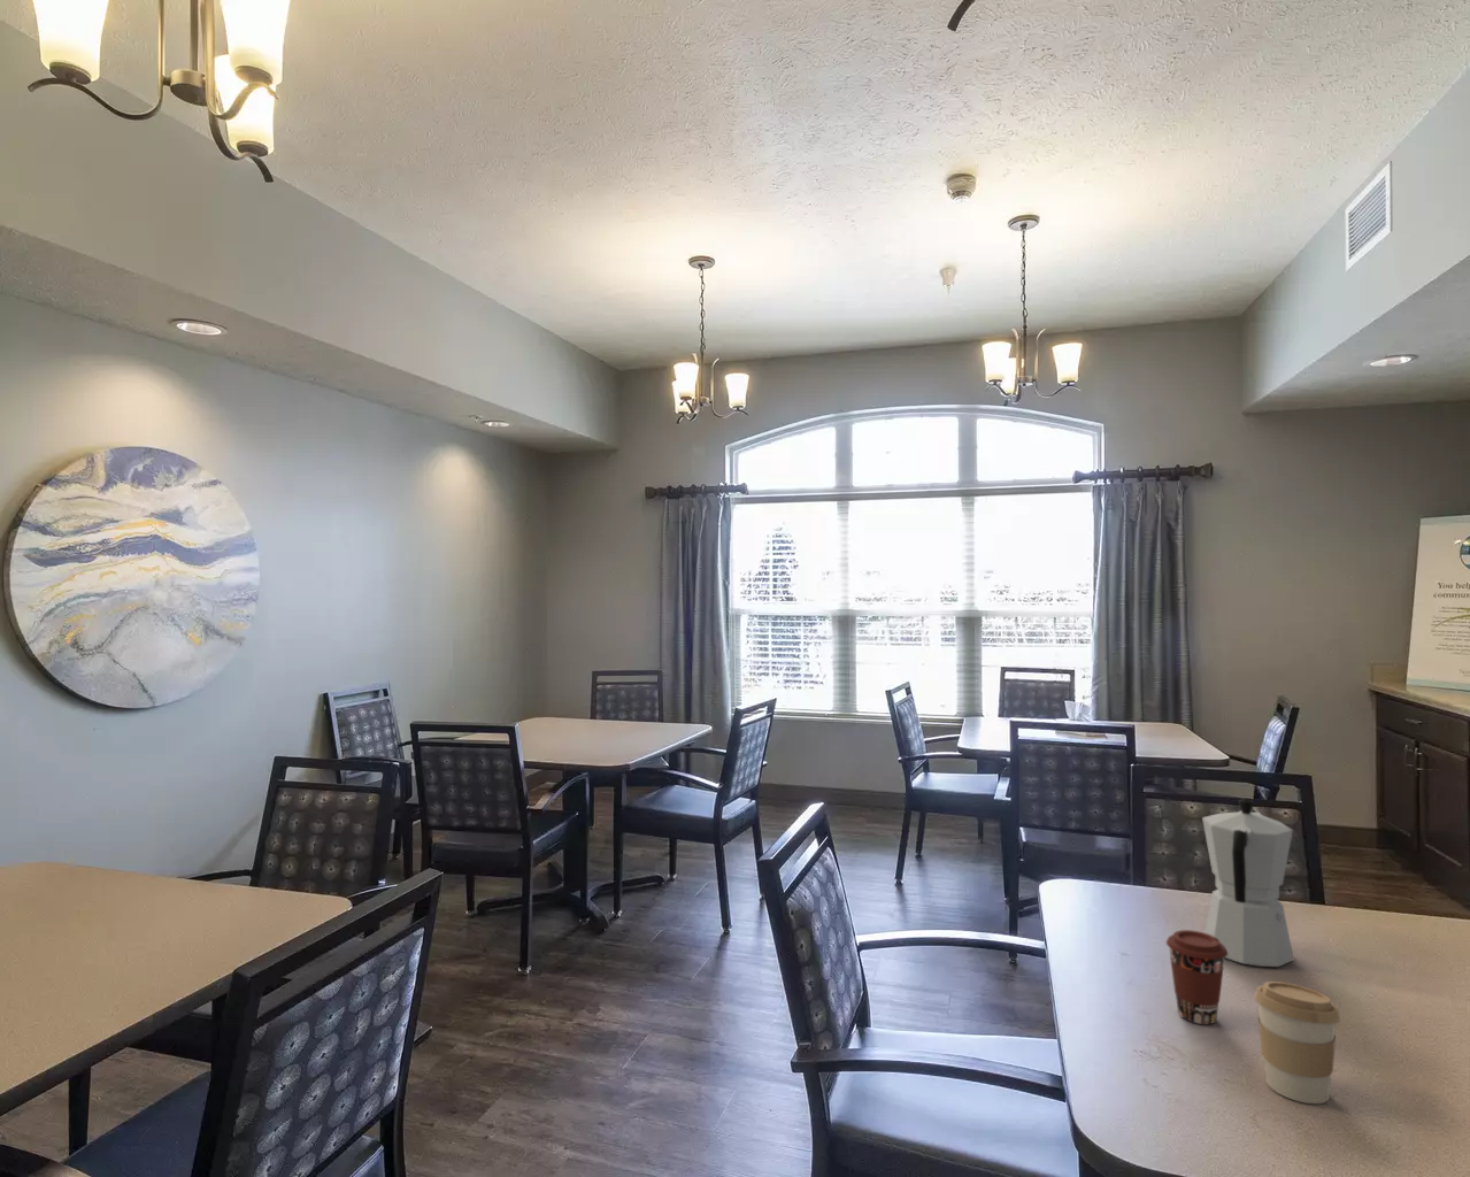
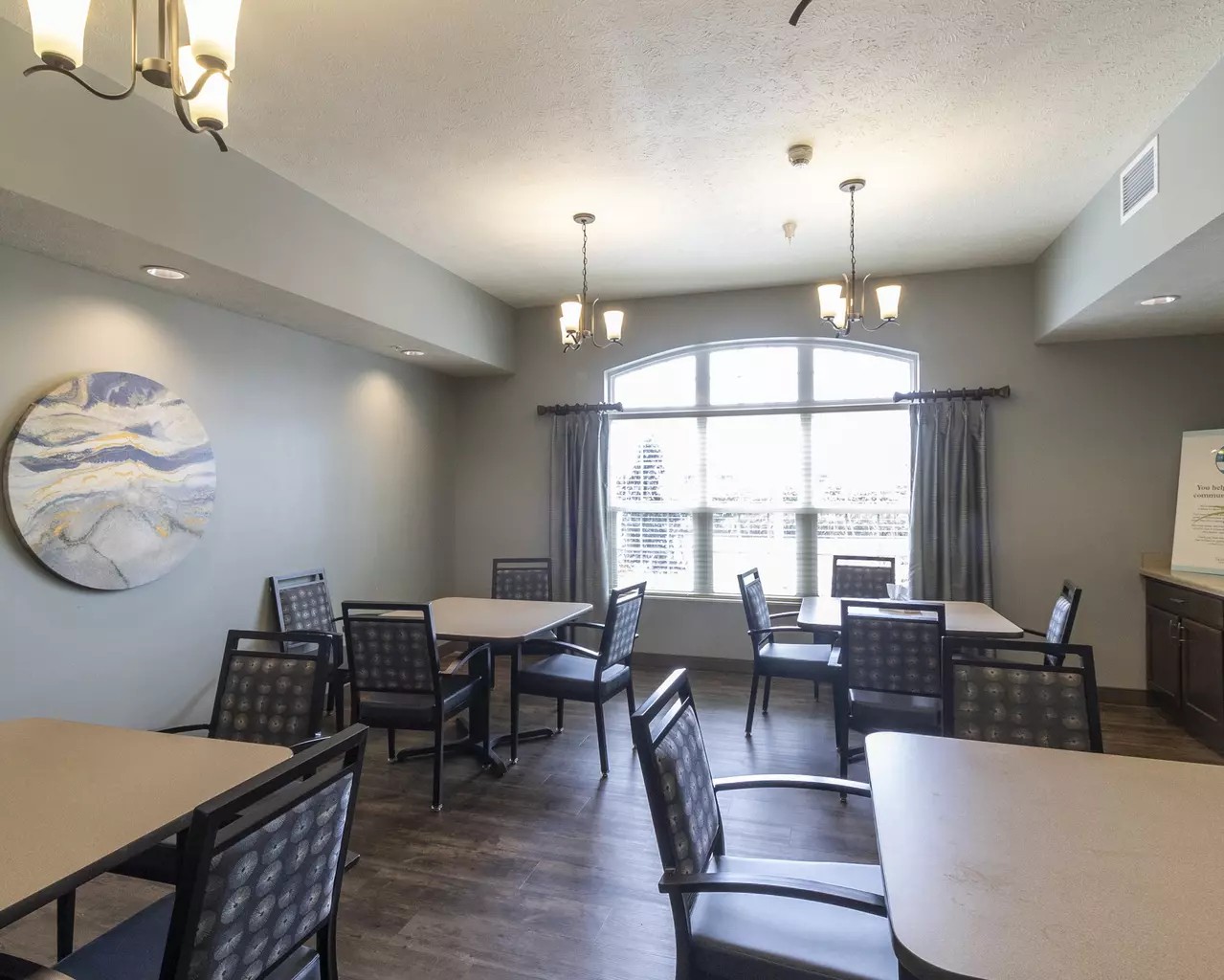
- coffee cup (1296, 1038)
- coffee cup (1196, 976)
- moka pot (1244, 877)
